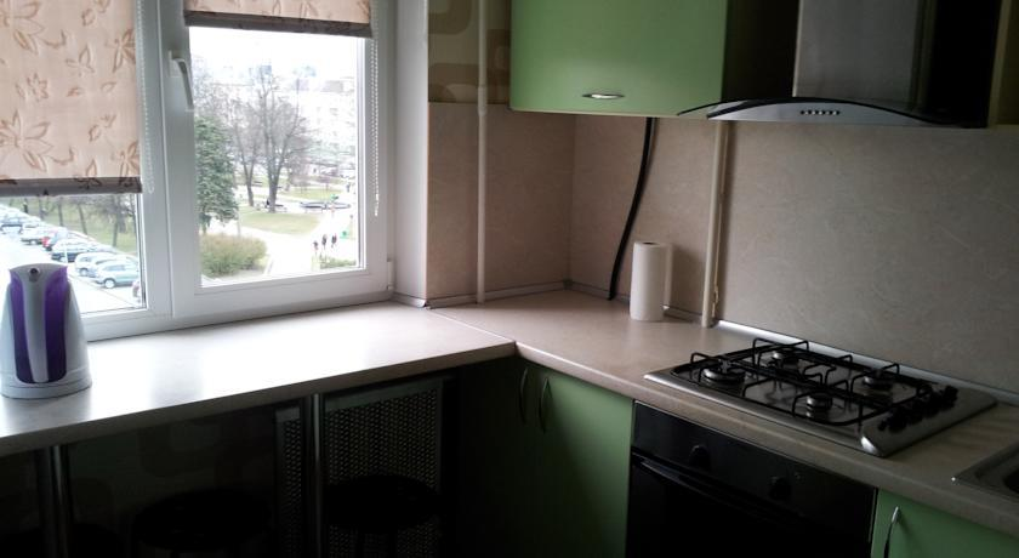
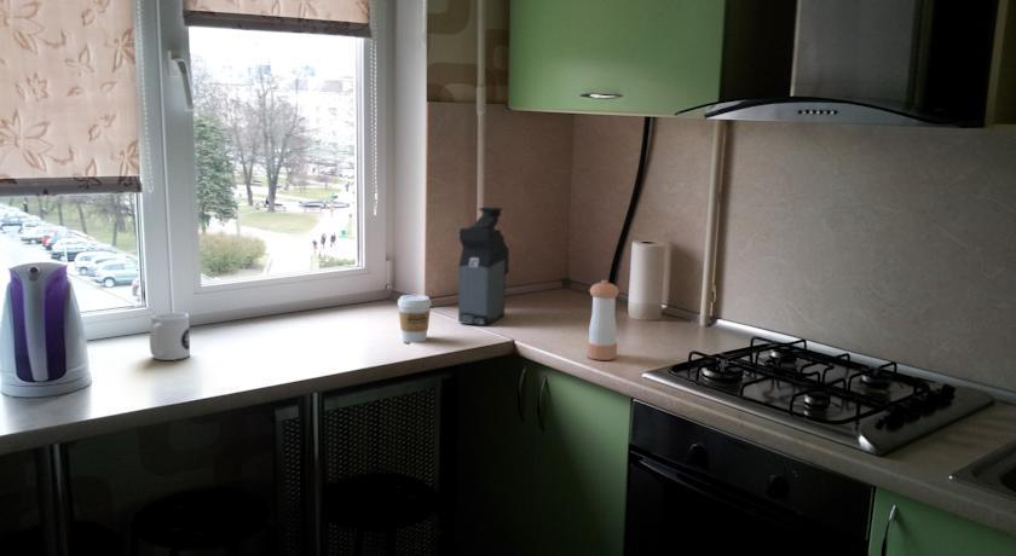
+ pepper shaker (602, 318)
+ coffee maker (484, 265)
+ mug (166, 337)
+ coffee cup (414, 318)
